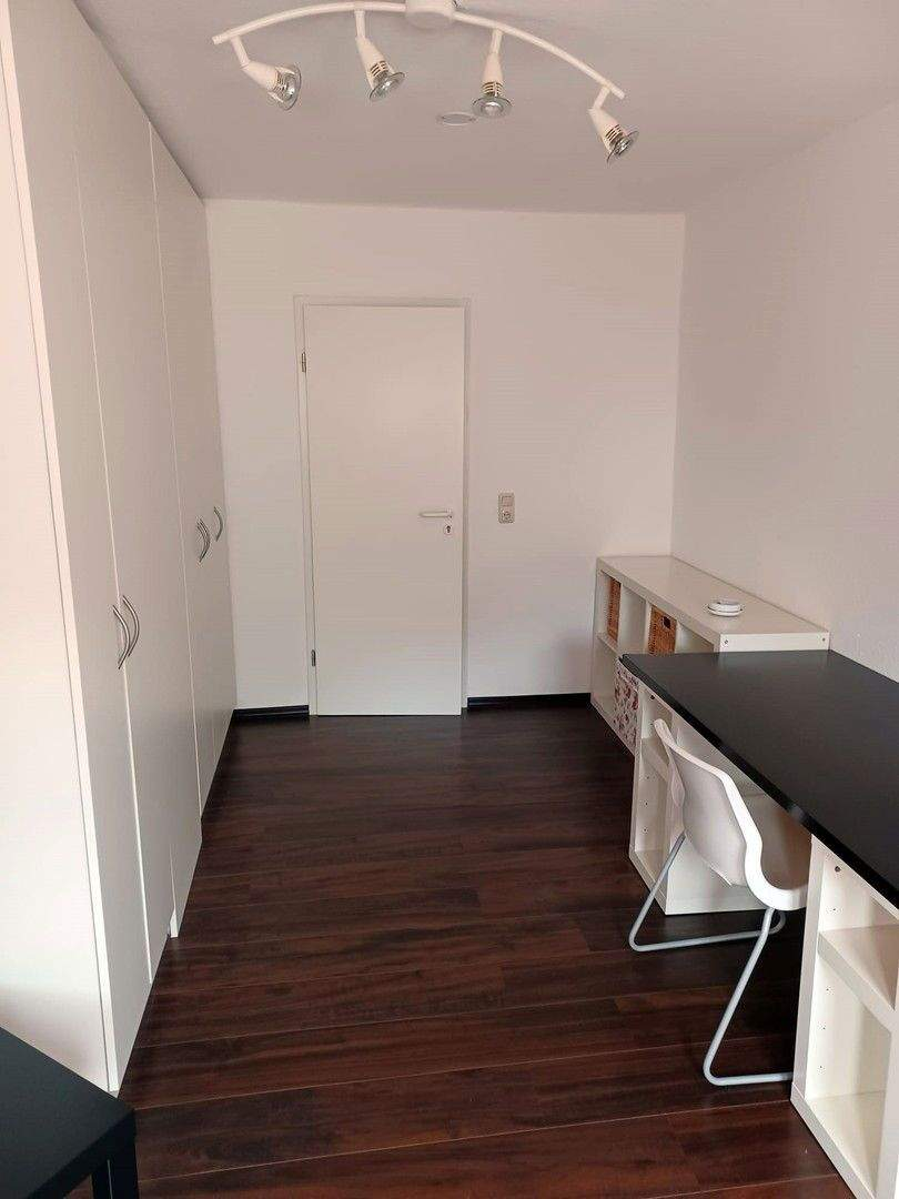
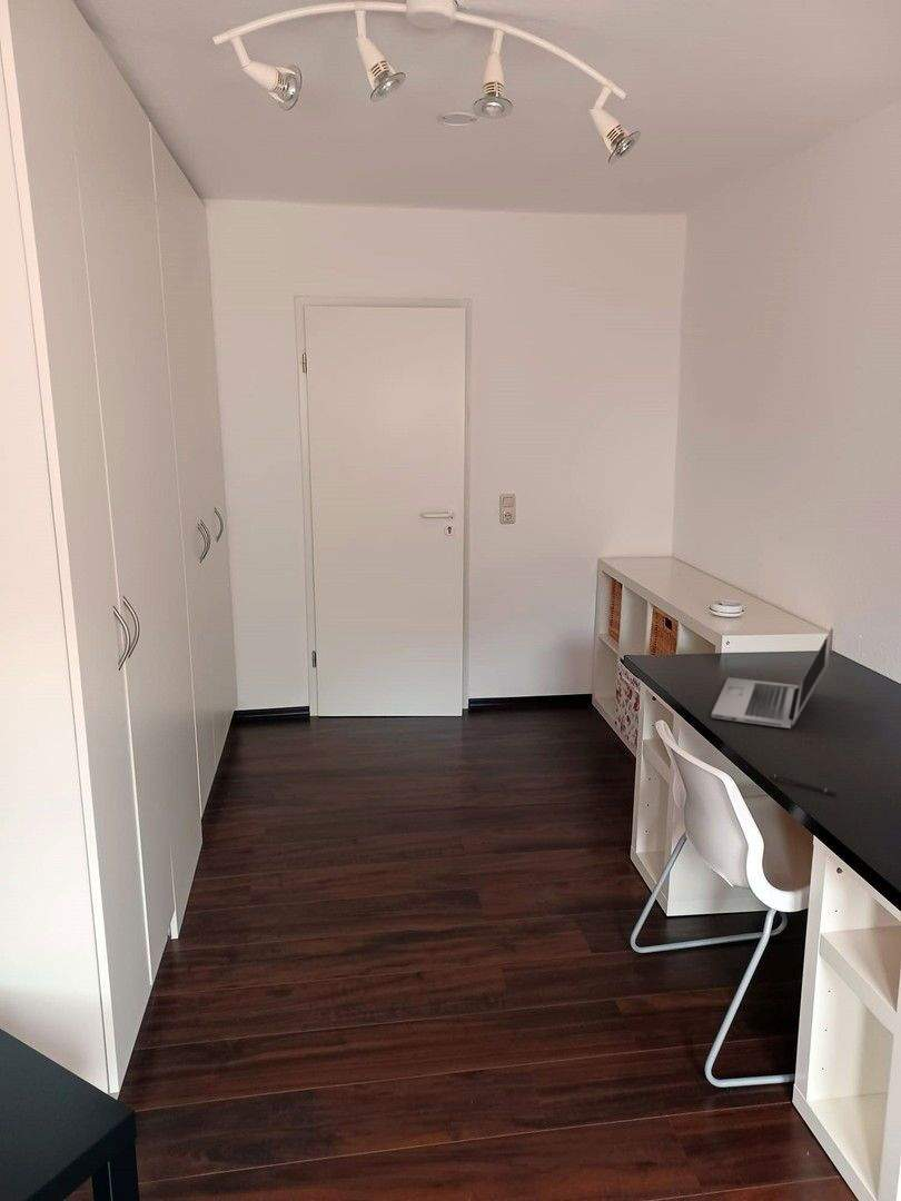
+ laptop (770, 682)
+ pen (804, 784)
